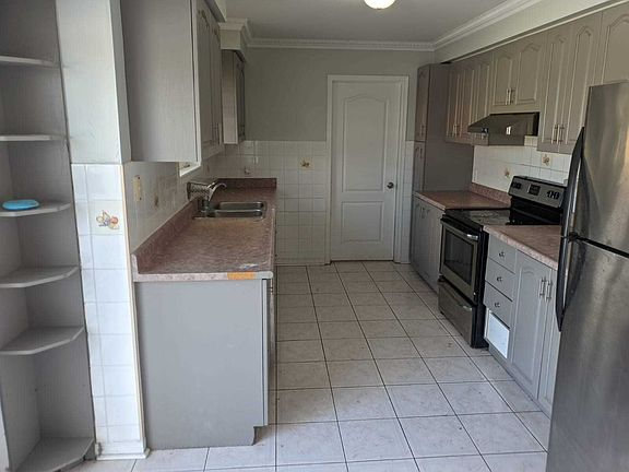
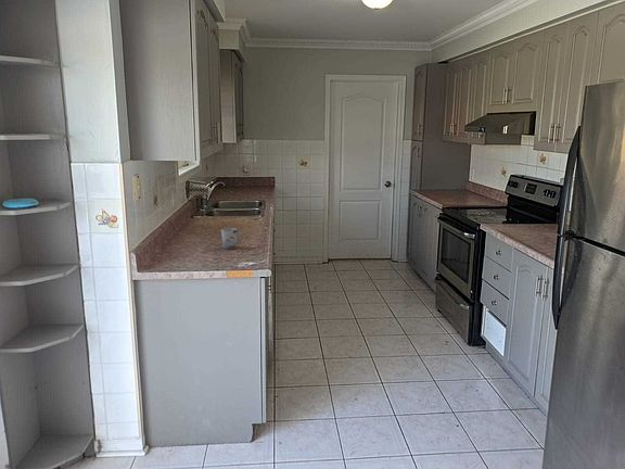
+ cup (232, 238)
